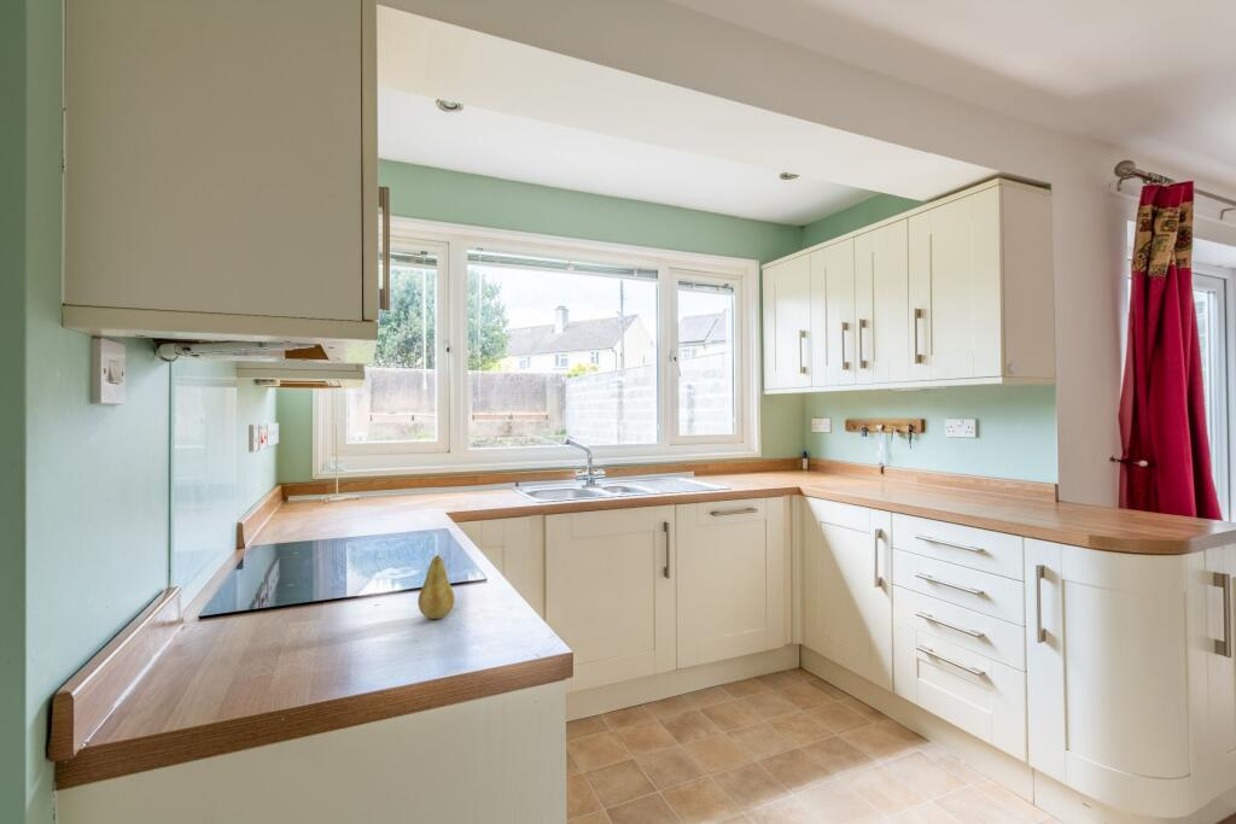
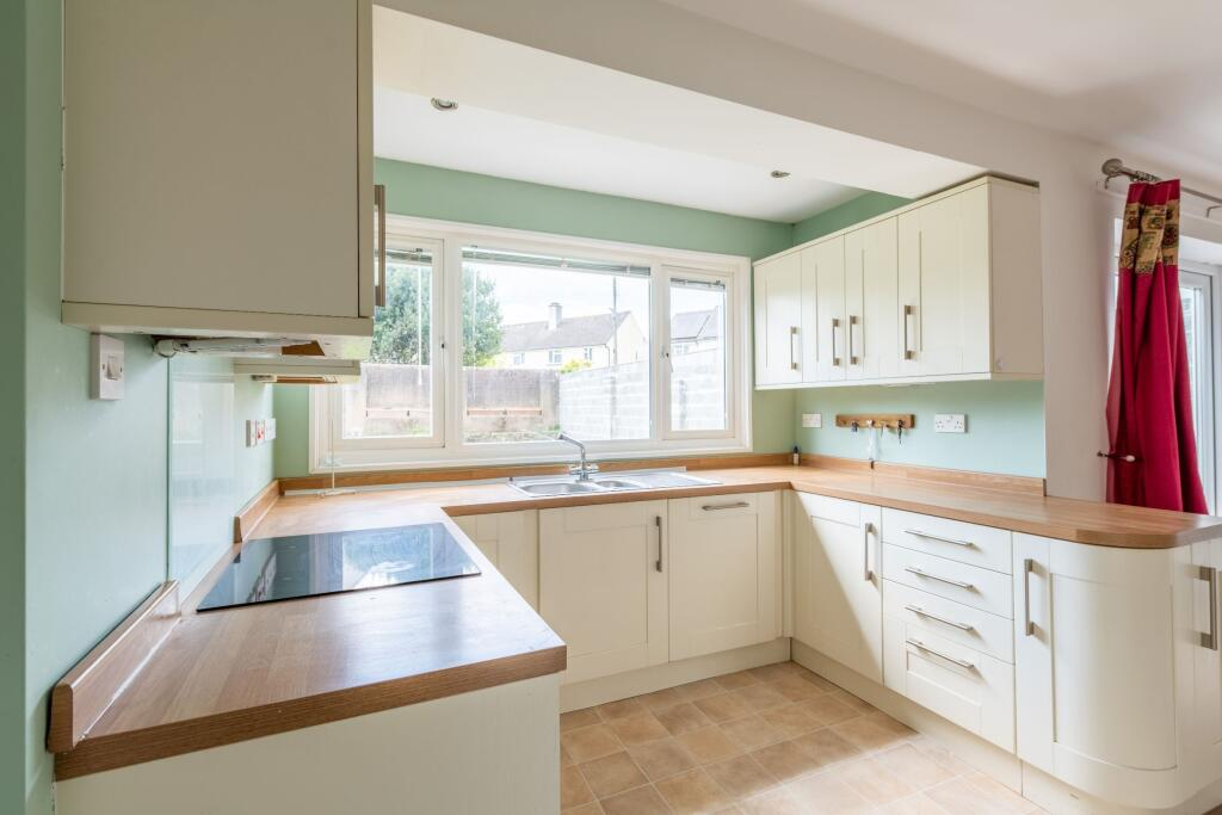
- fruit (436, 584)
